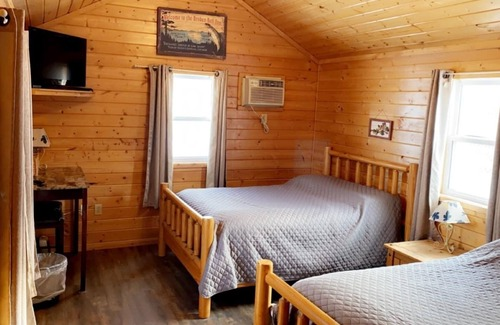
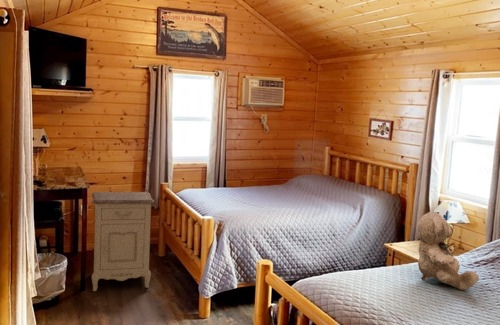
+ nightstand (121, 240)
+ teddy bear (447, 247)
